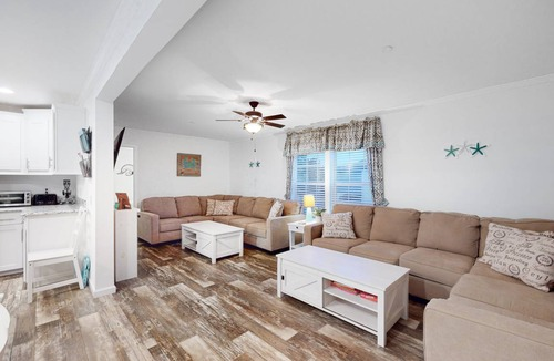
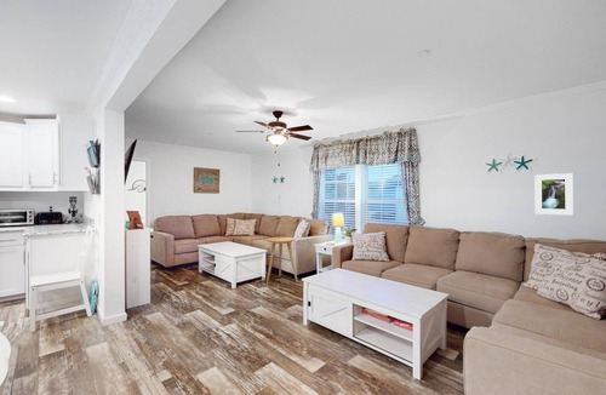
+ side table (279, 259)
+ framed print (553, 194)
